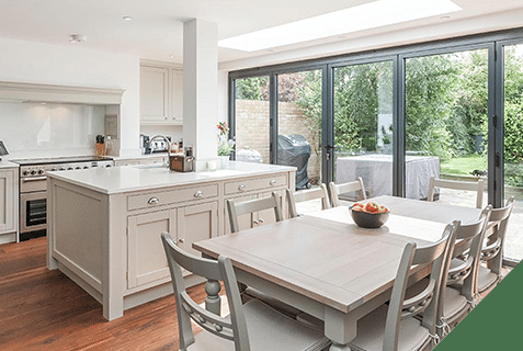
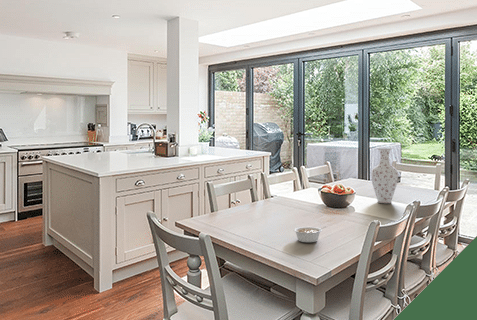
+ legume (308, 233)
+ vase (384, 175)
